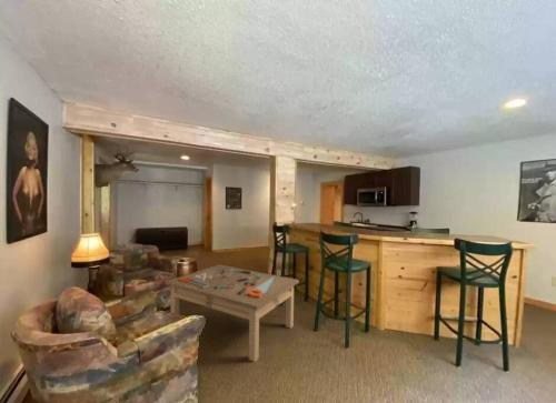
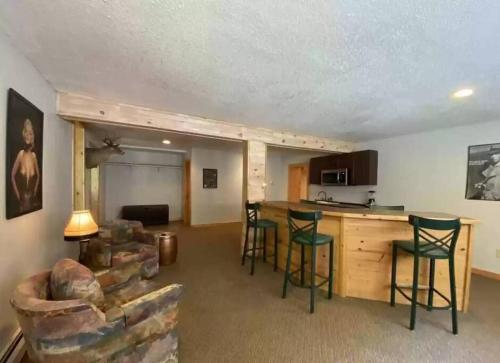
- coffee table (232, 302)
